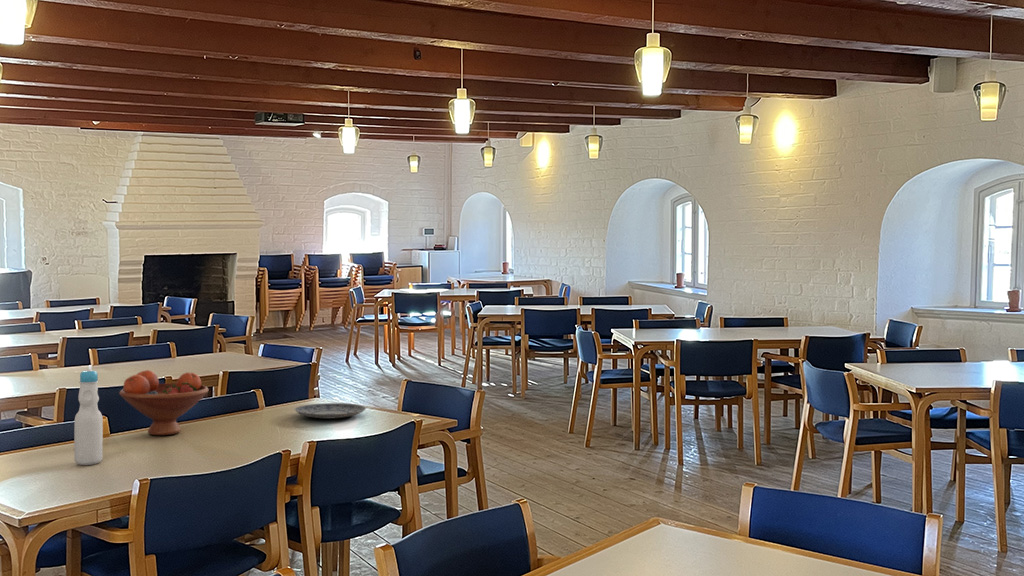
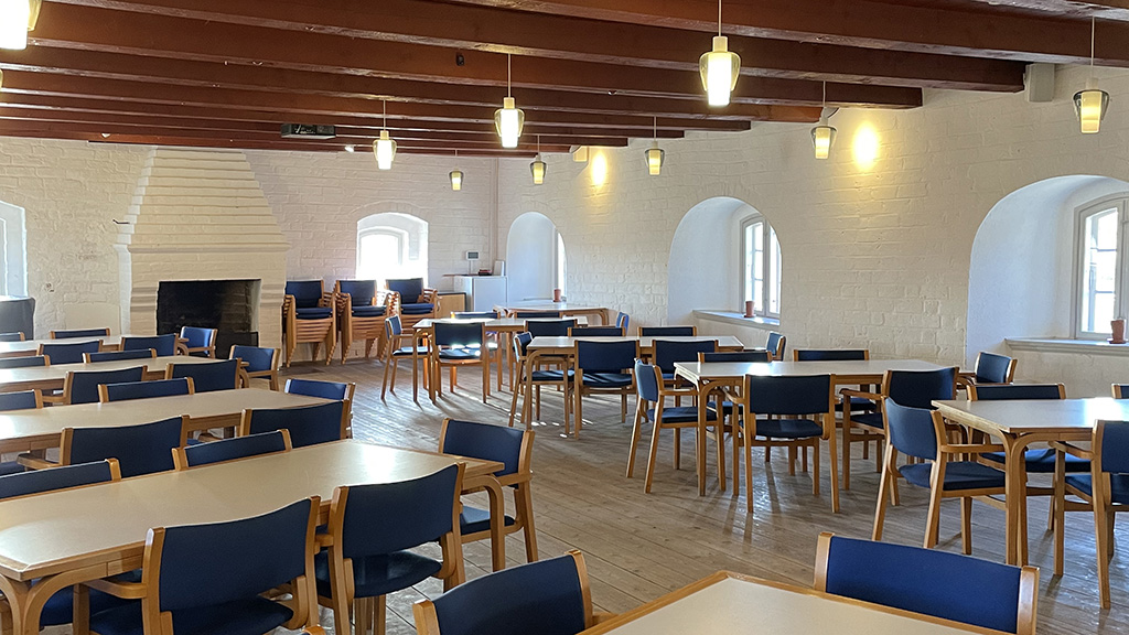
- plate (330, 412)
- fruit bowl (164, 402)
- bottle (88, 416)
